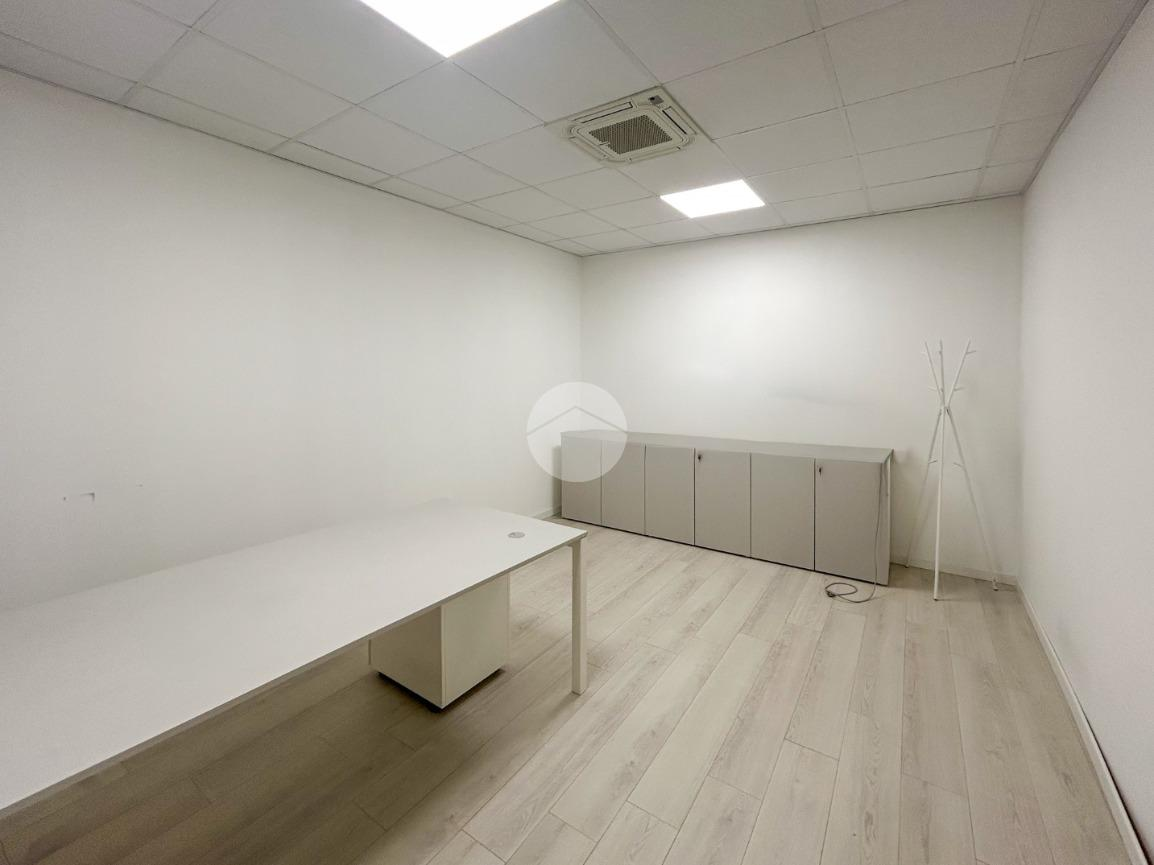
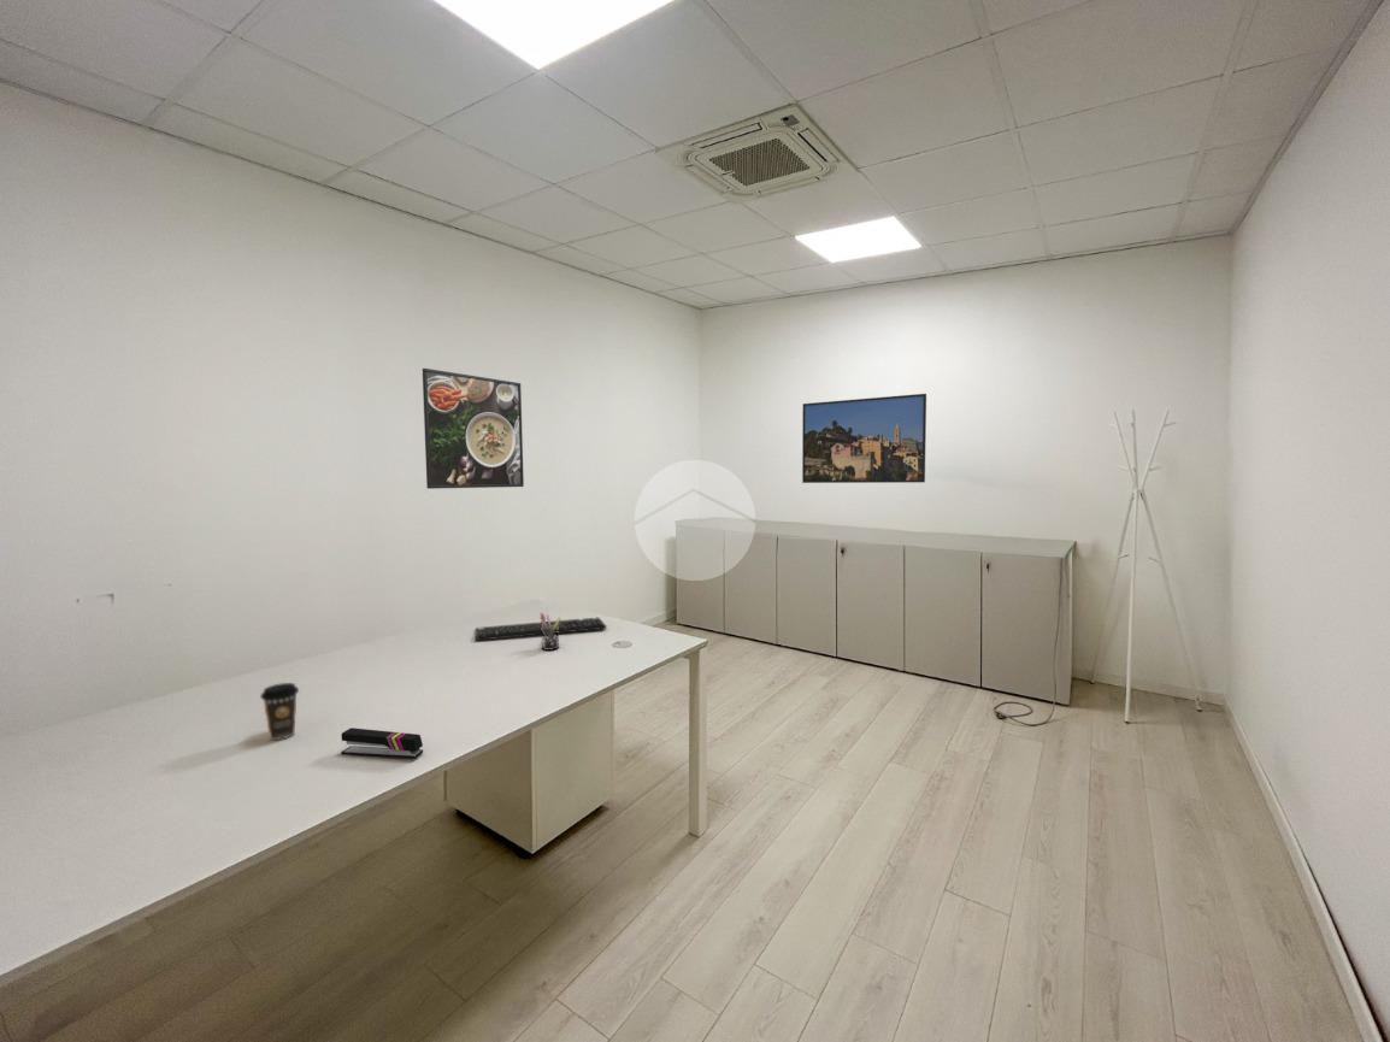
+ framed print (860, 441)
+ keyboard (541, 626)
+ pen holder (548, 630)
+ stapler (382, 742)
+ coffee cup (281, 711)
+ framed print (477, 431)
